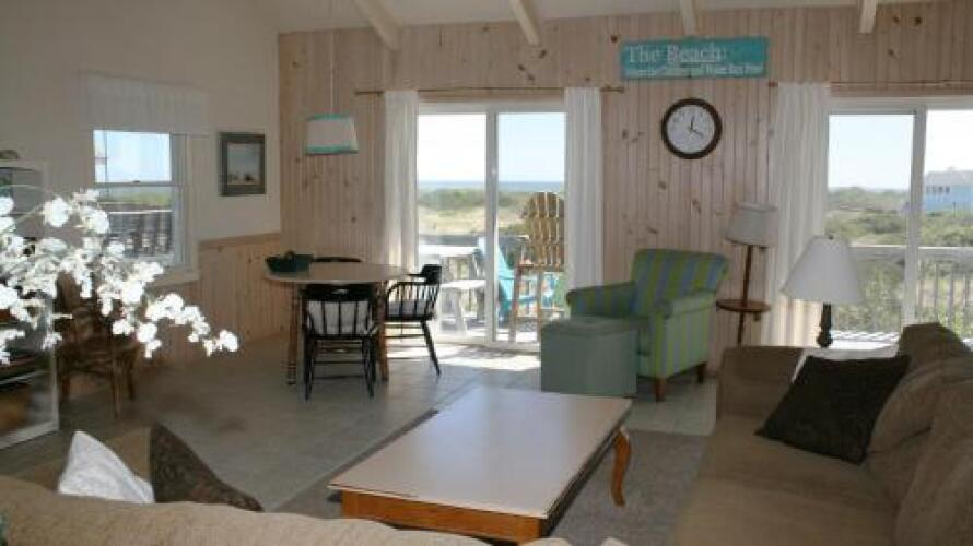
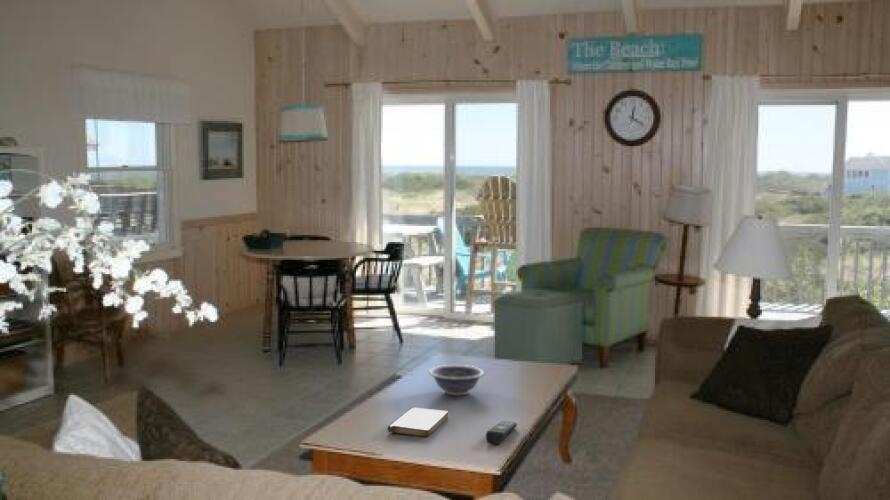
+ remote control (501, 430)
+ decorative bowl (456, 381)
+ book (418, 421)
